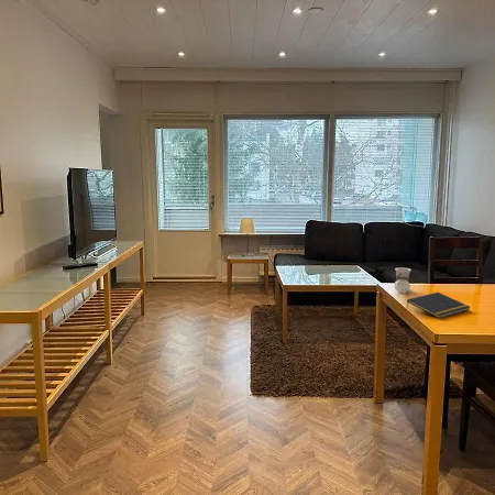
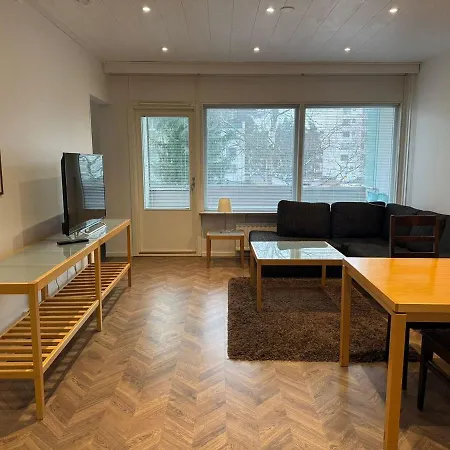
- cup (403, 279)
- notepad (438, 304)
